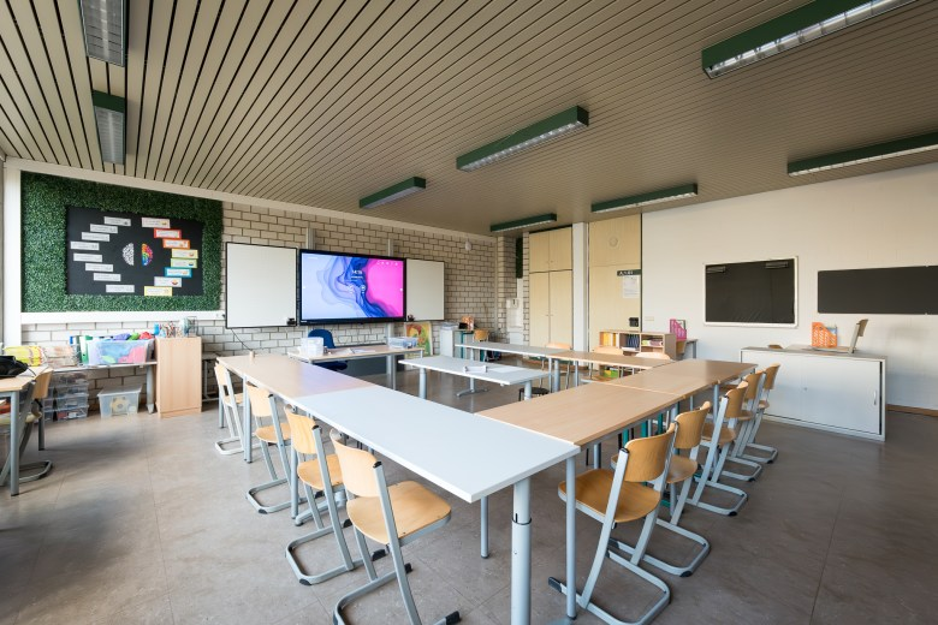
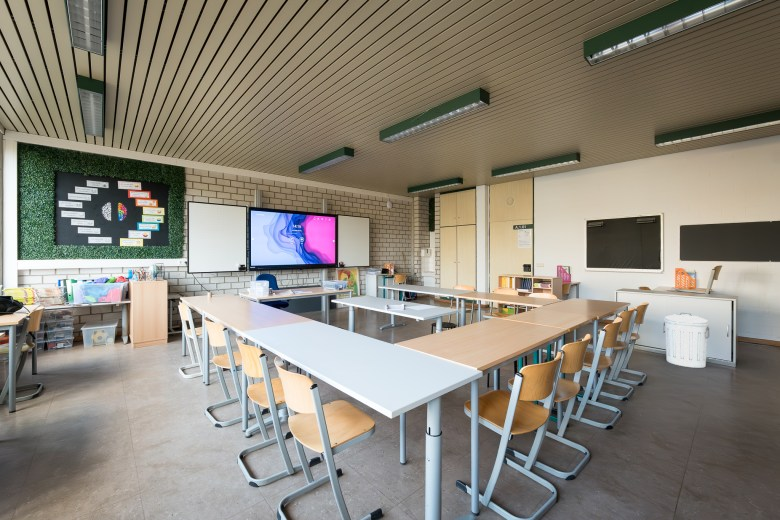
+ trash can (685, 338)
